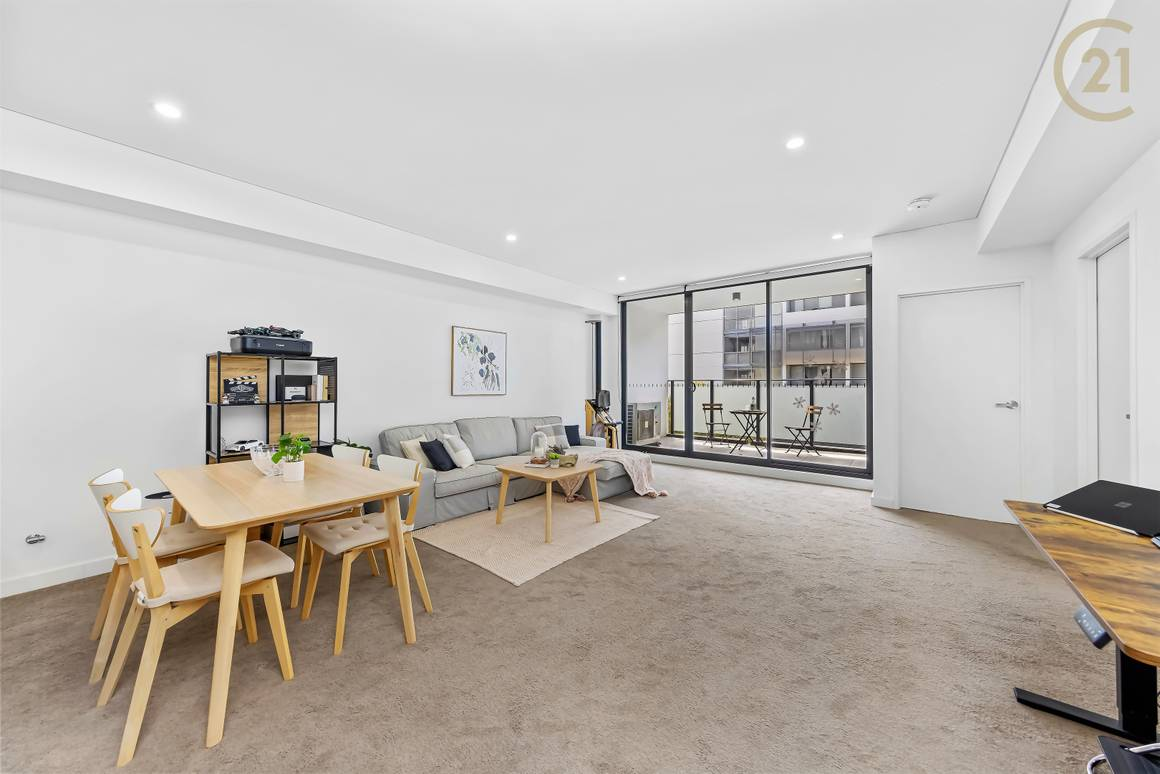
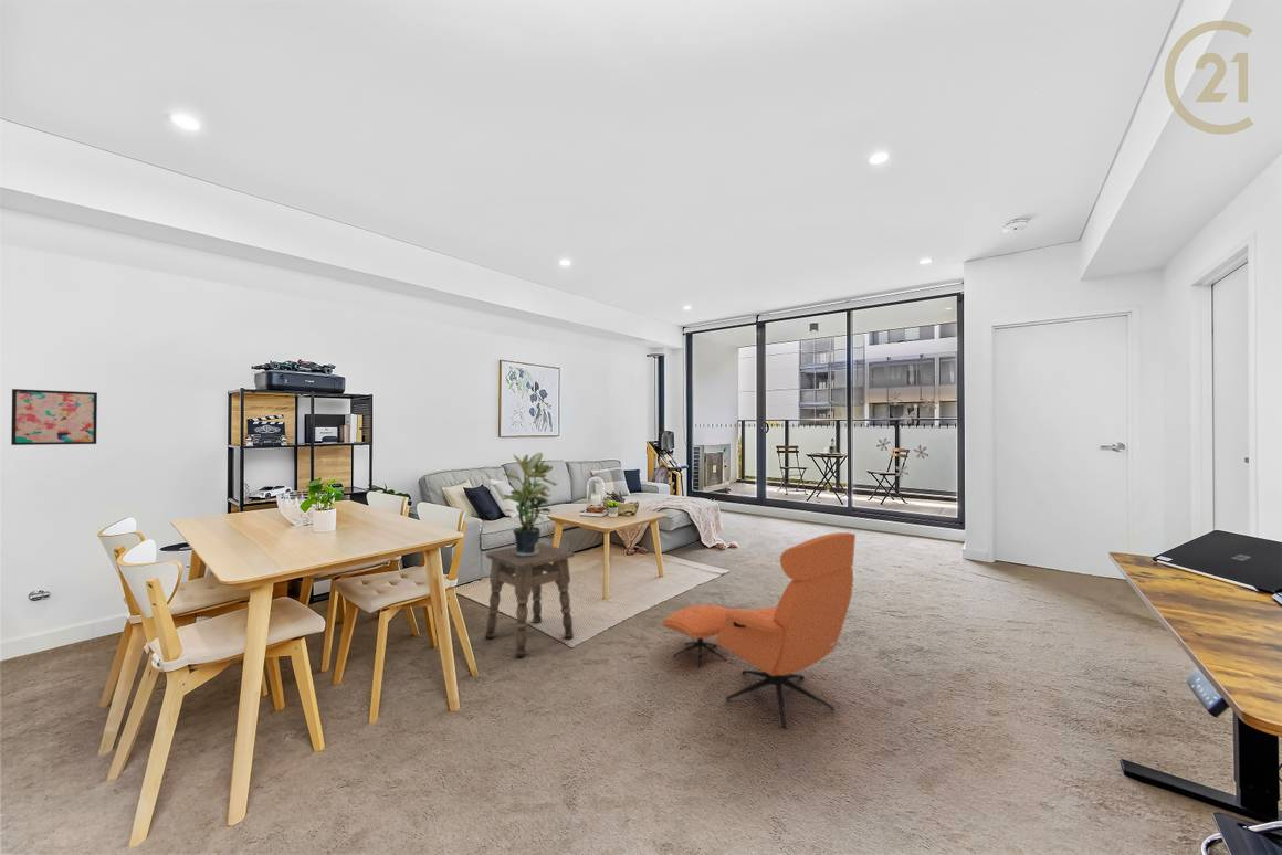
+ side table (529, 593)
+ armchair (740, 609)
+ wall art (55, 418)
+ potted plant (530, 502)
